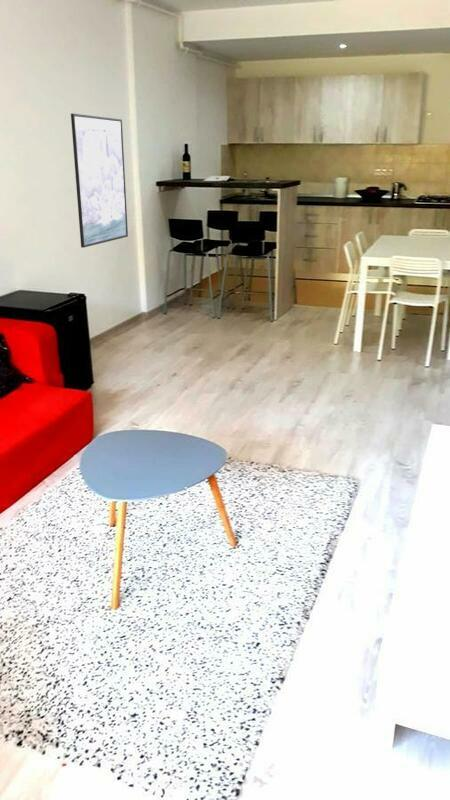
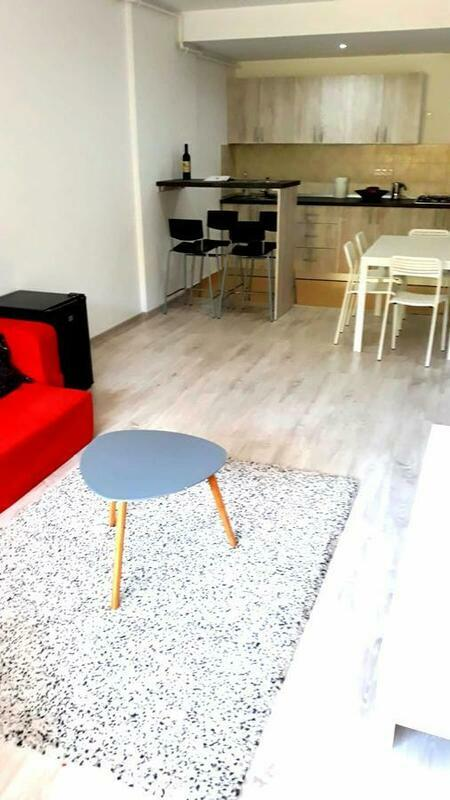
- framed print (102, 181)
